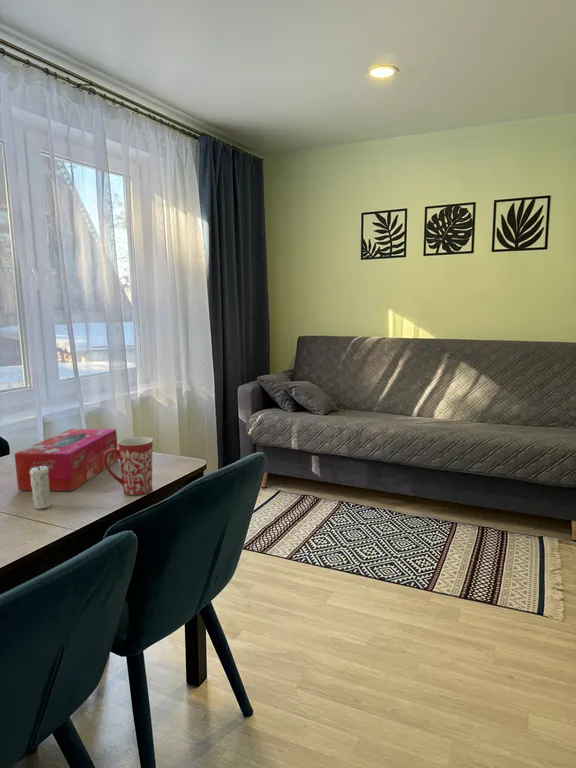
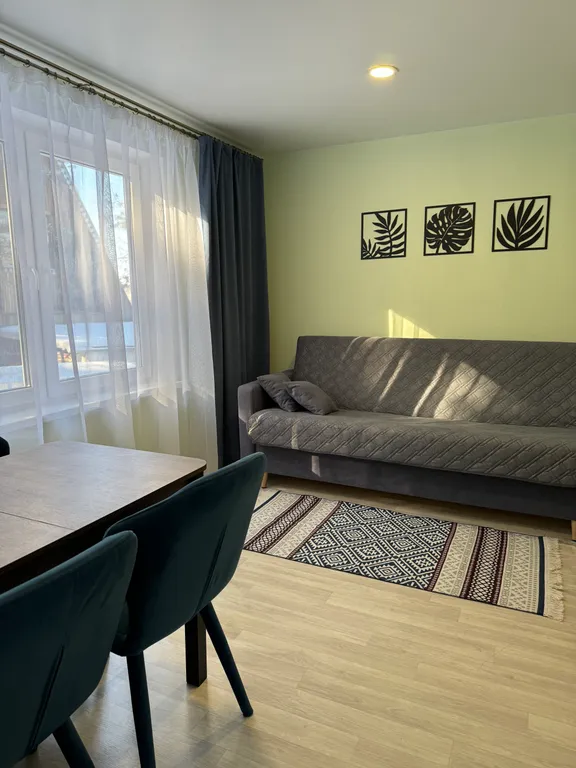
- tissue box (71, 457)
- candle (40, 483)
- mug (129, 466)
